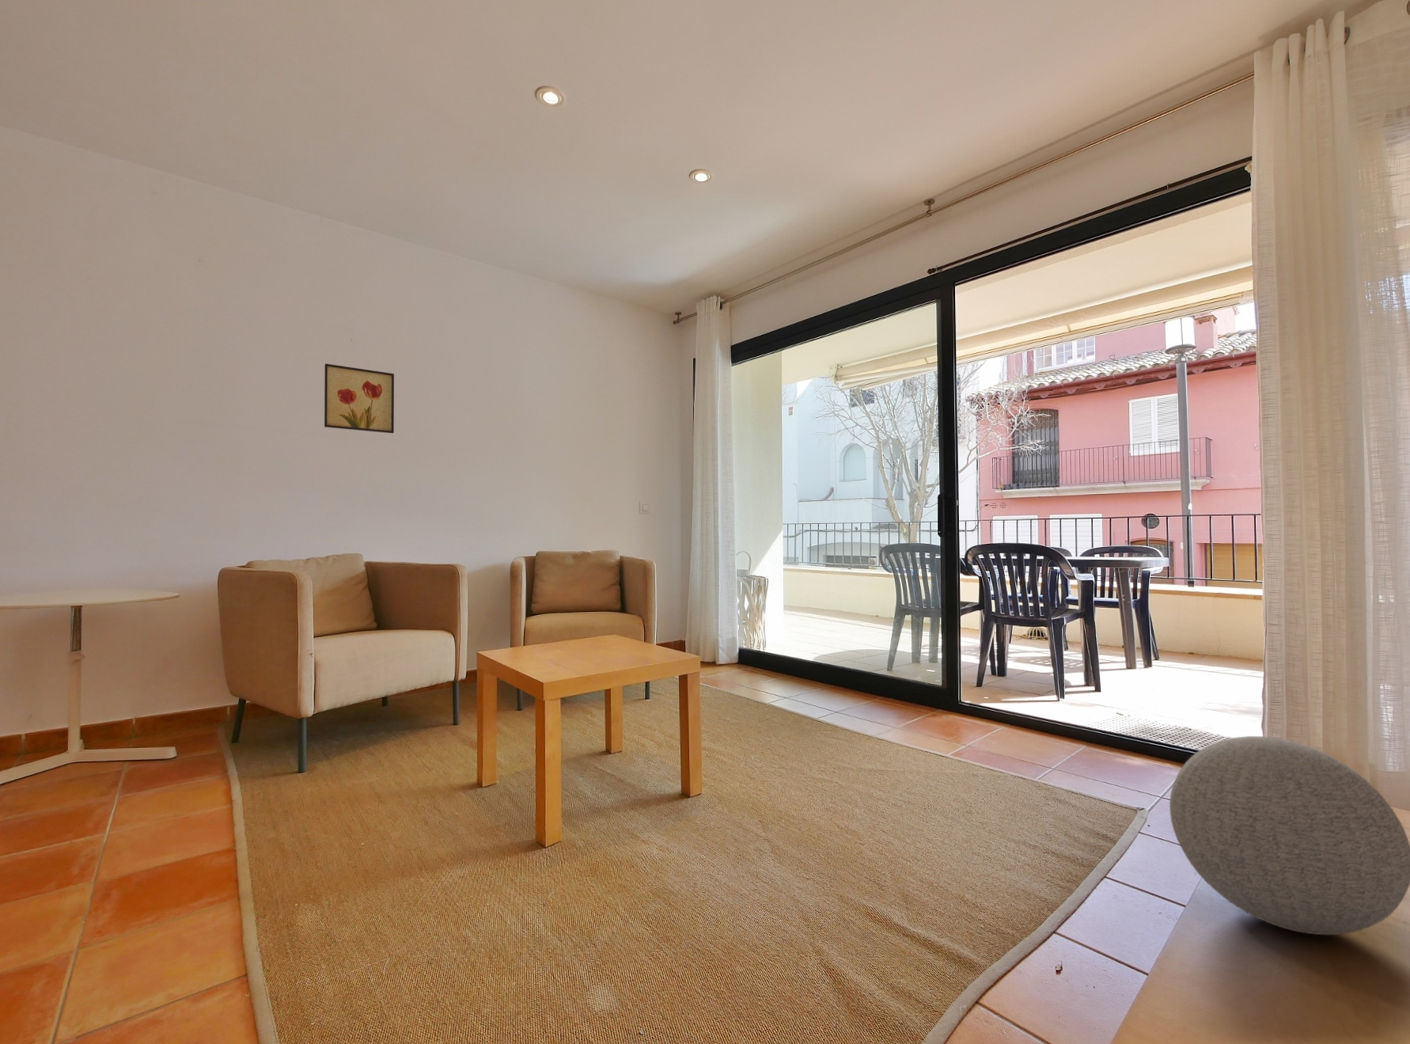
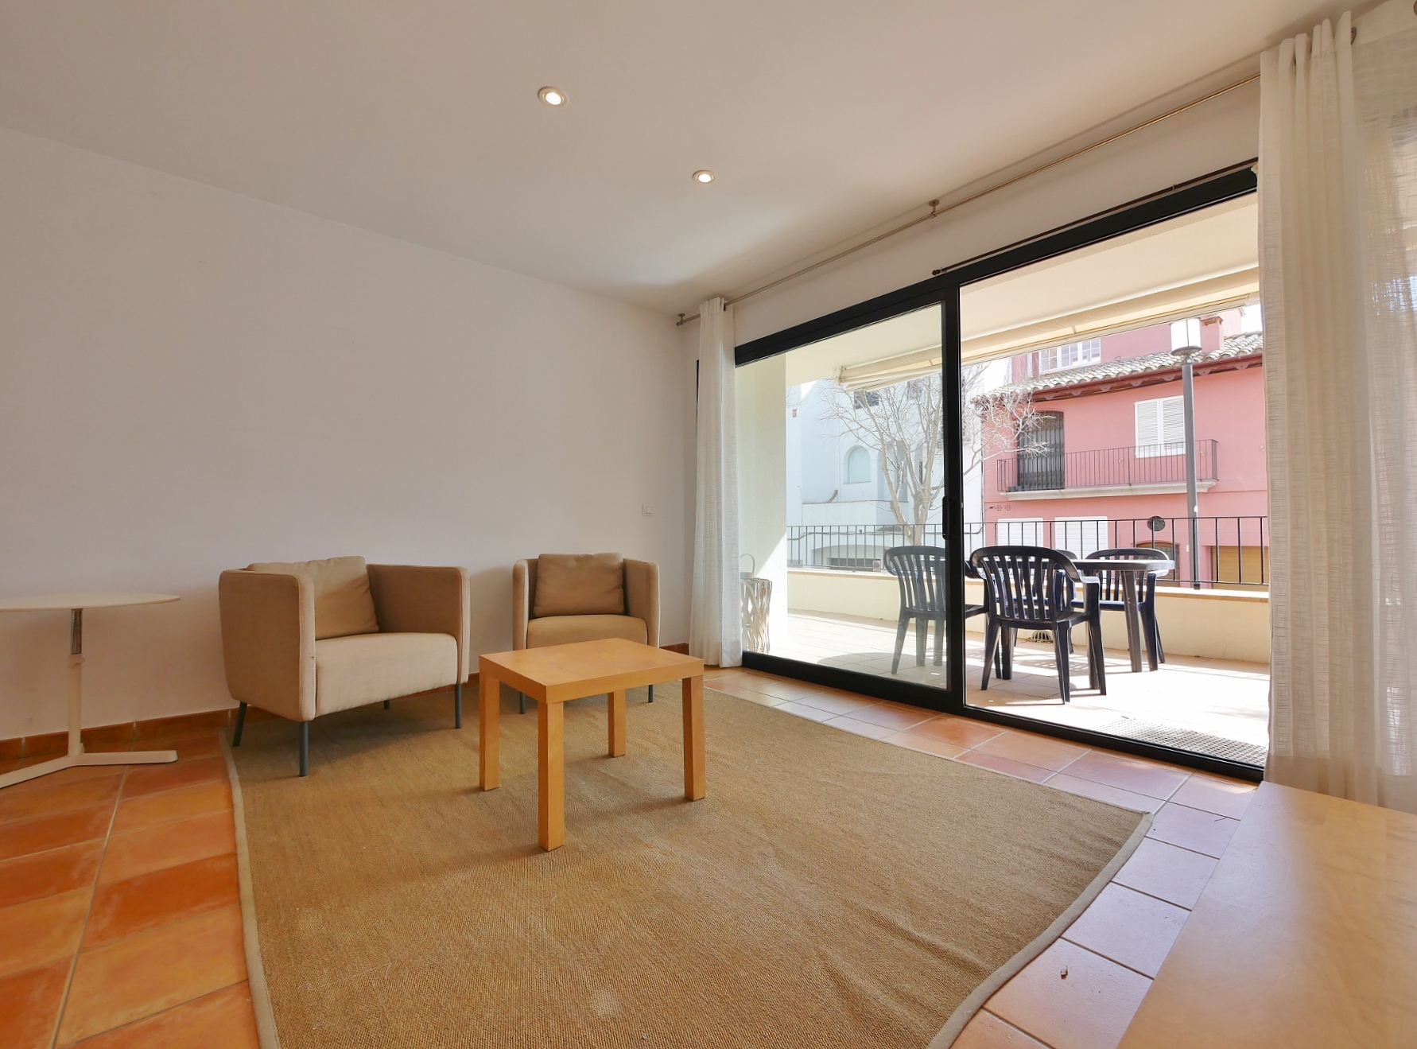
- decorative ball (1280, 829)
- wall art (360, 399)
